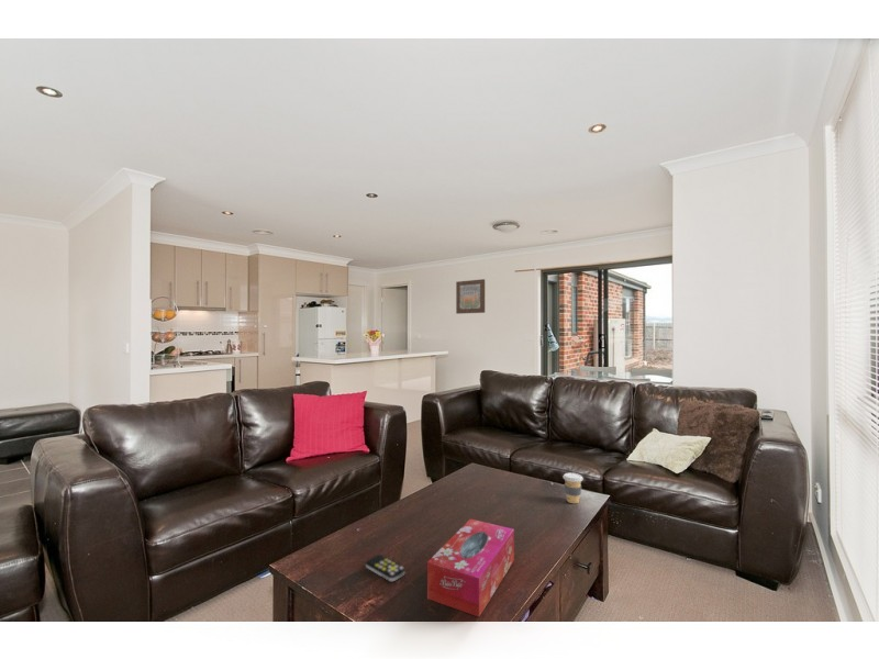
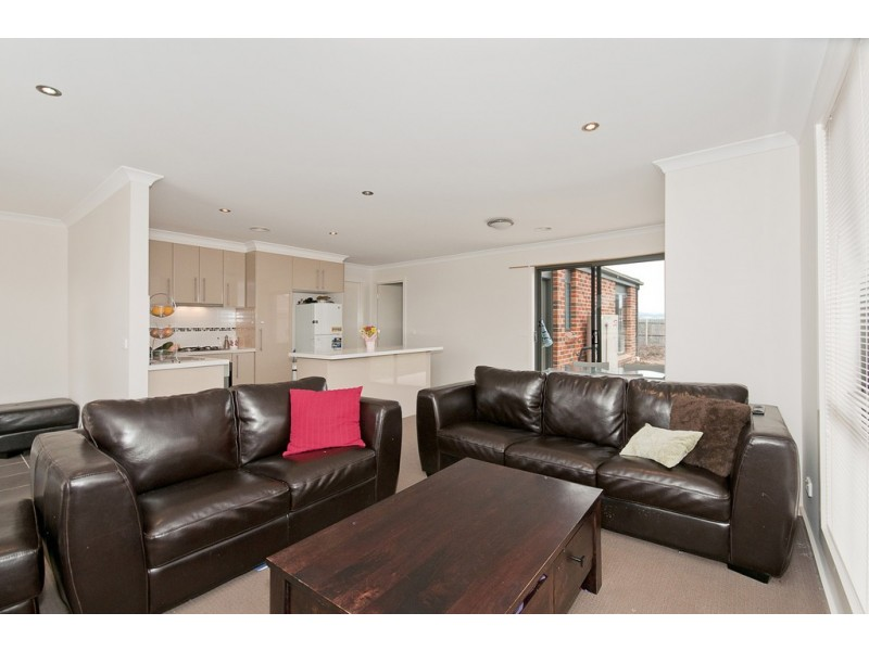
- coffee cup (572, 488)
- wall art (470, 297)
- remote control (385, 567)
- tissue box (474, 561)
